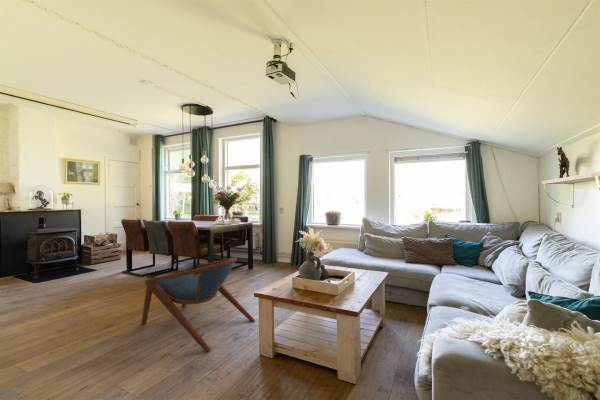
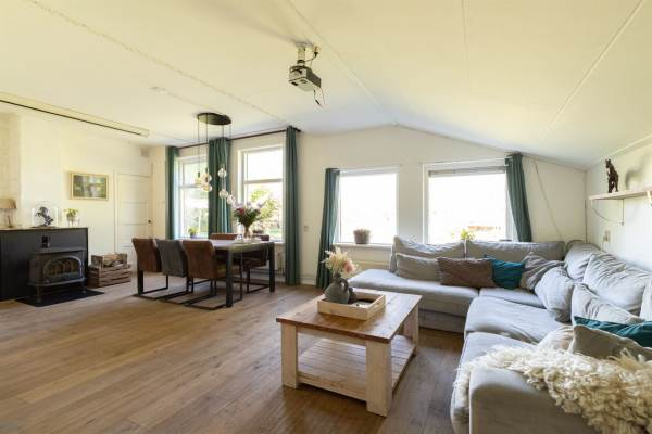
- armchair (196, 290)
